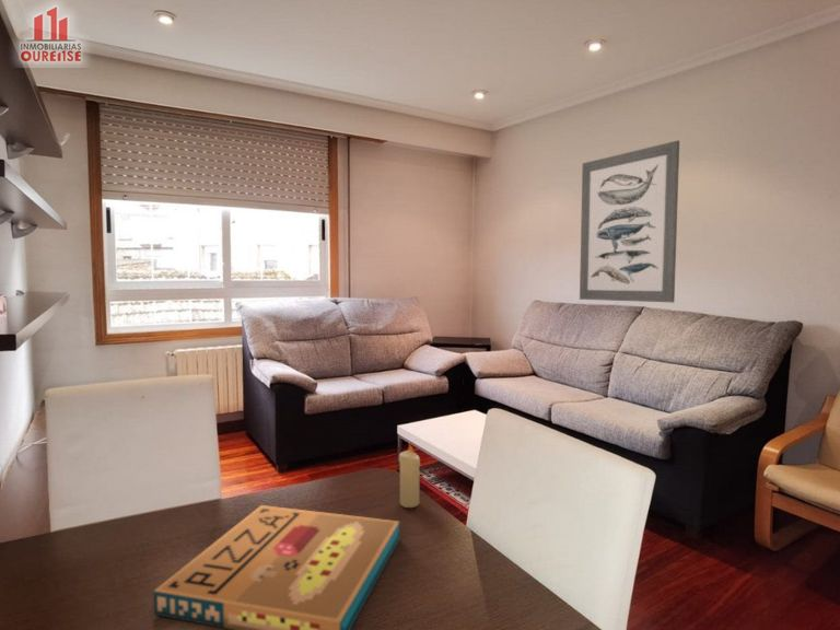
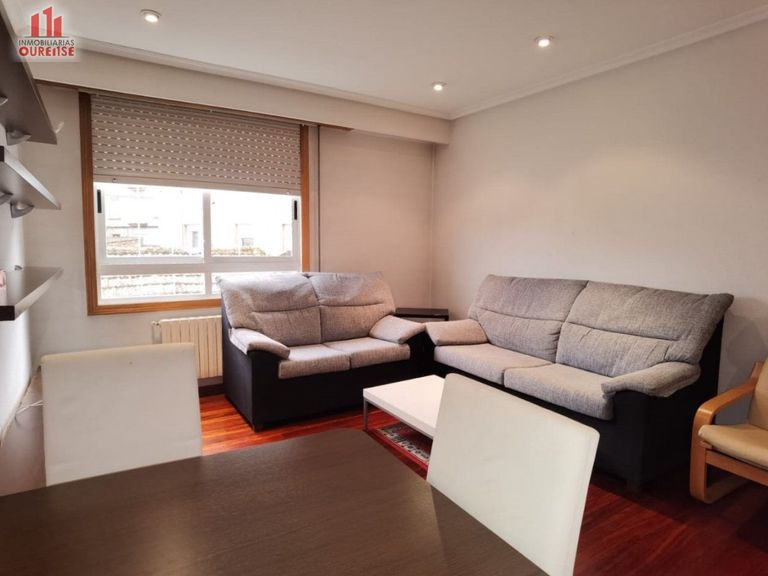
- candle (409, 472)
- wall art (625, 228)
- pizza box (292, 561)
